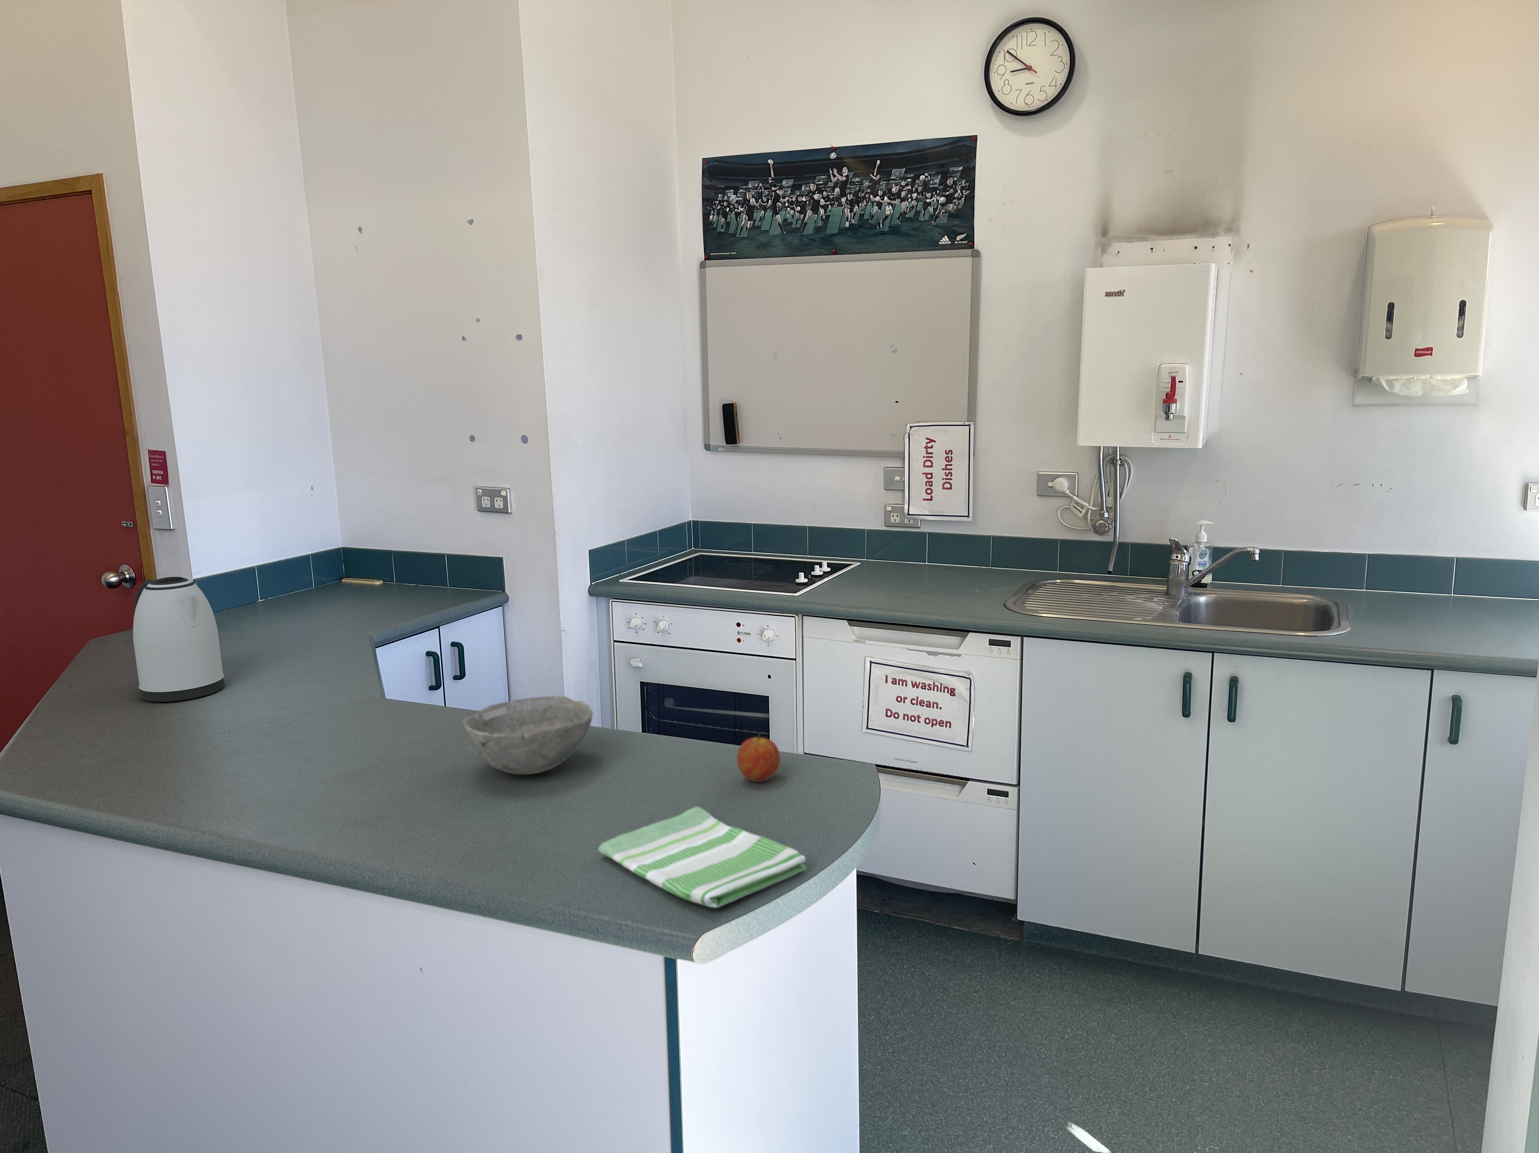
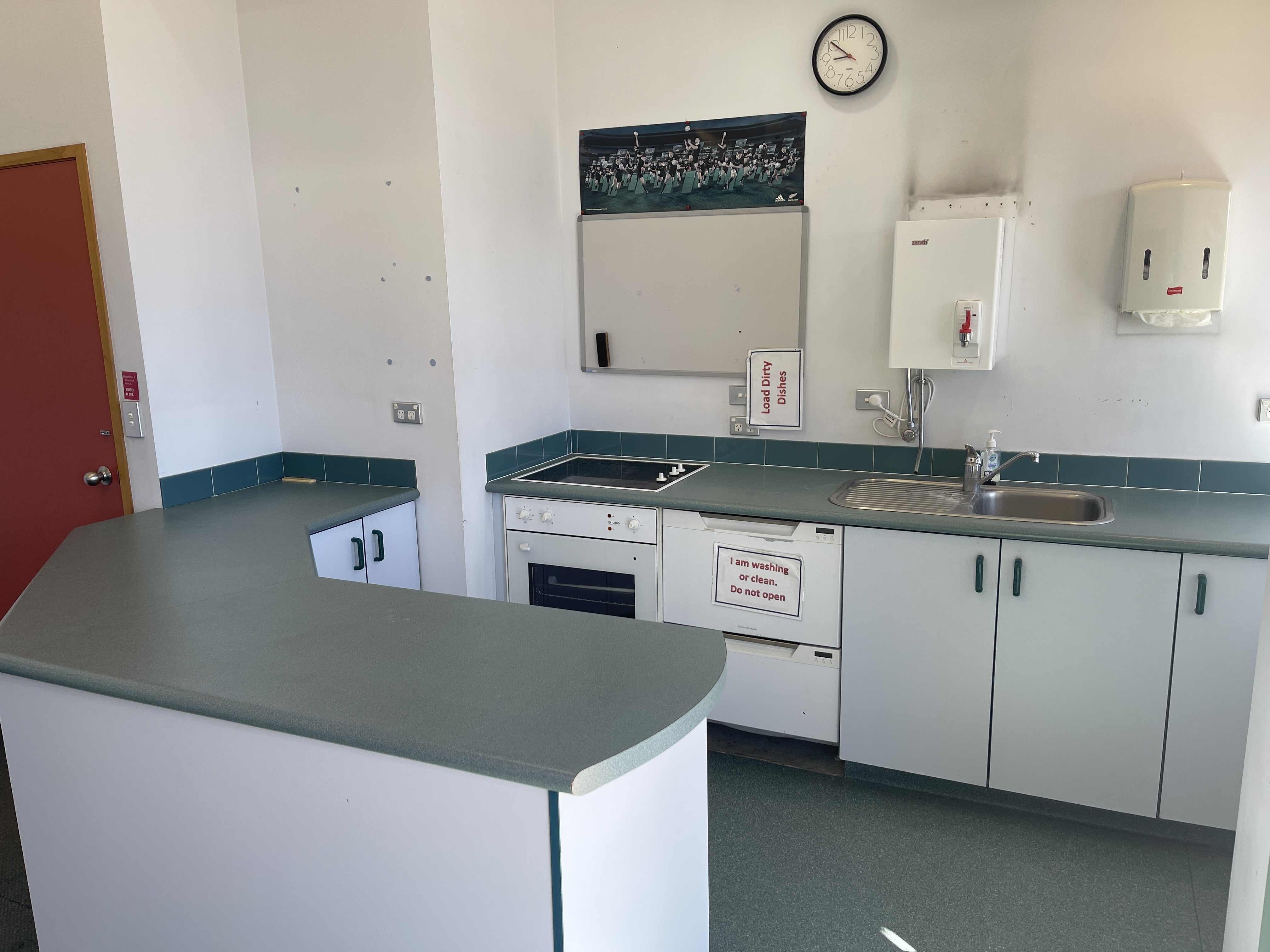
- kettle (168, 633)
- dish towel (702, 854)
- bowl (528, 740)
- fruit (759, 756)
